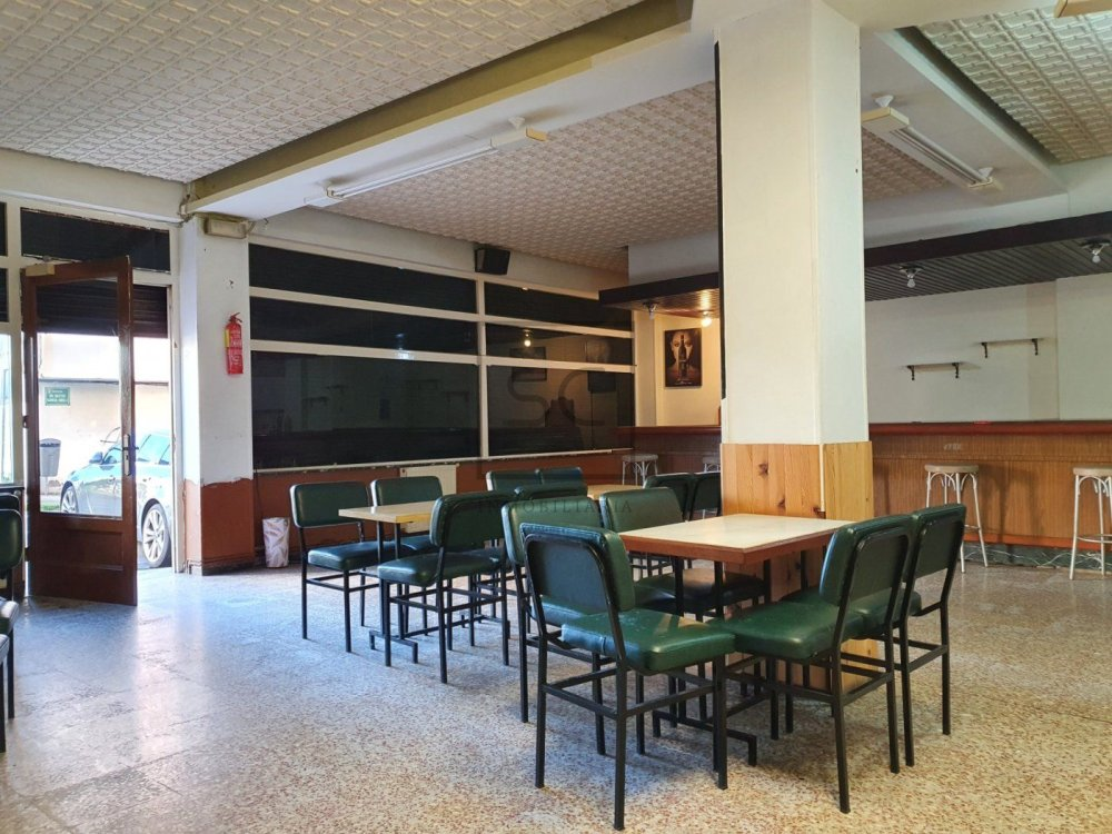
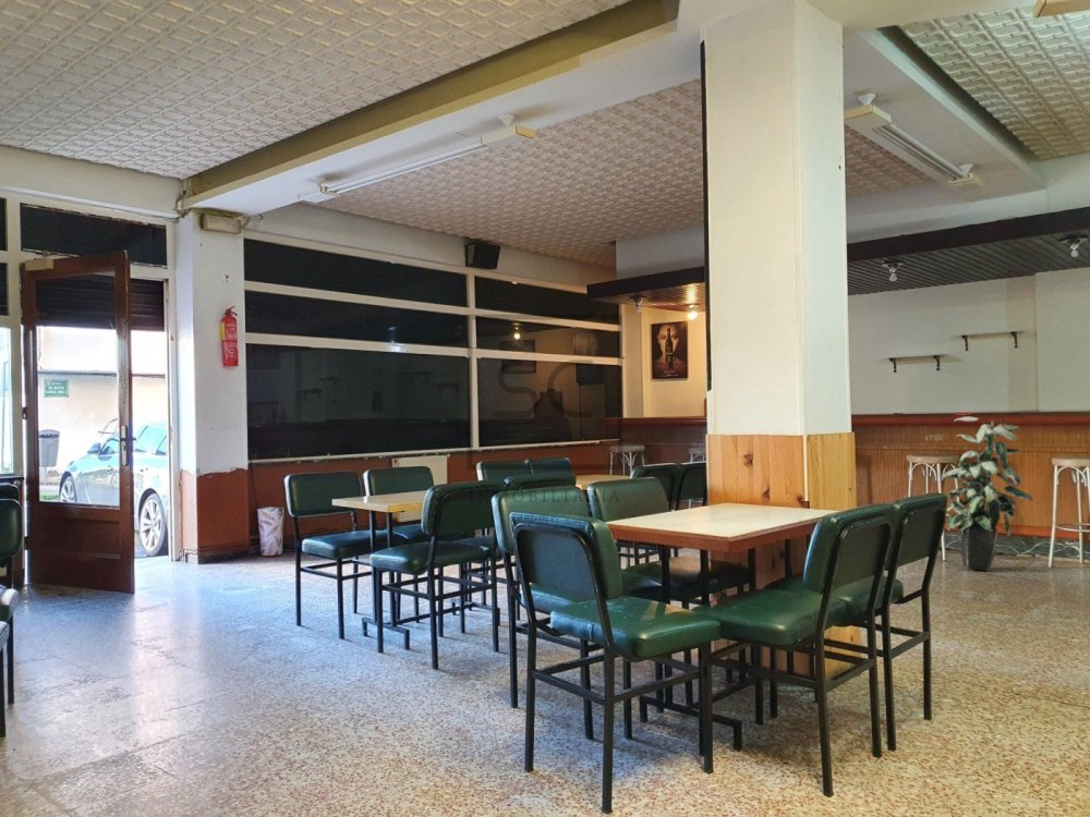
+ indoor plant (980, 492)
